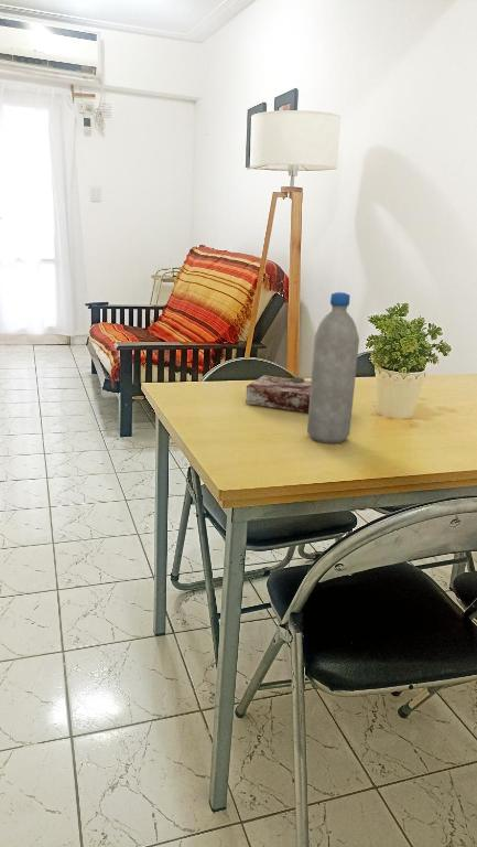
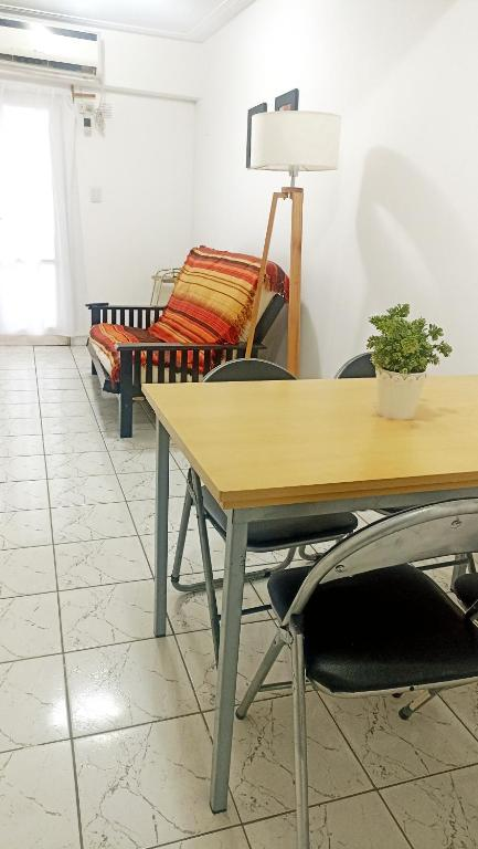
- water bottle (334, 367)
- book (290, 393)
